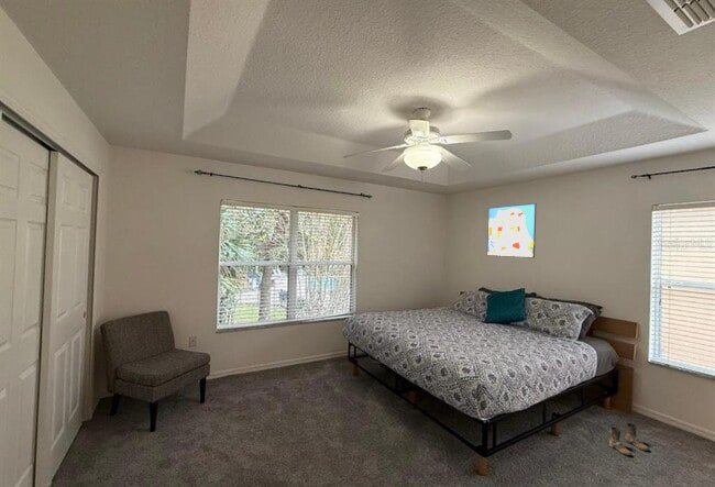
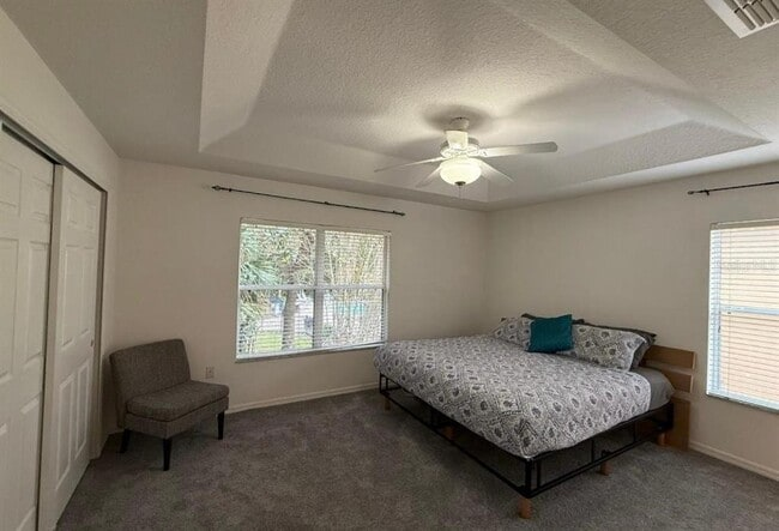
- wall art (509, 231)
- boots (628, 439)
